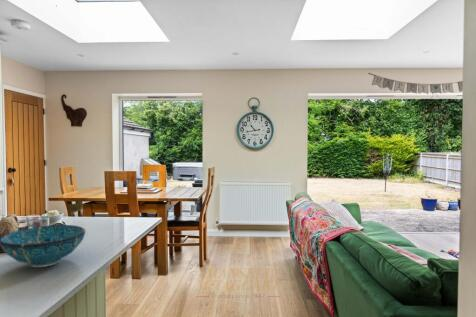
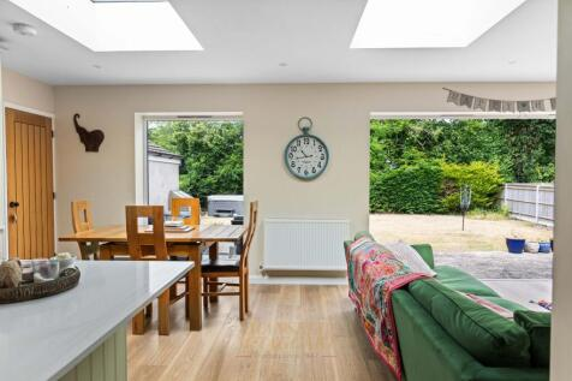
- decorative bowl (45, 248)
